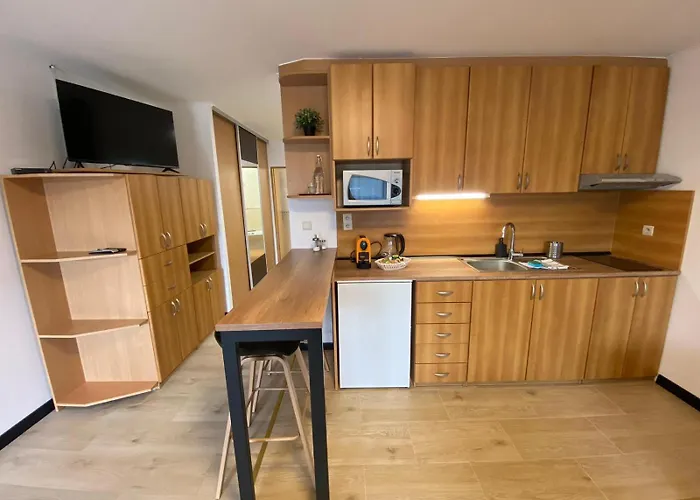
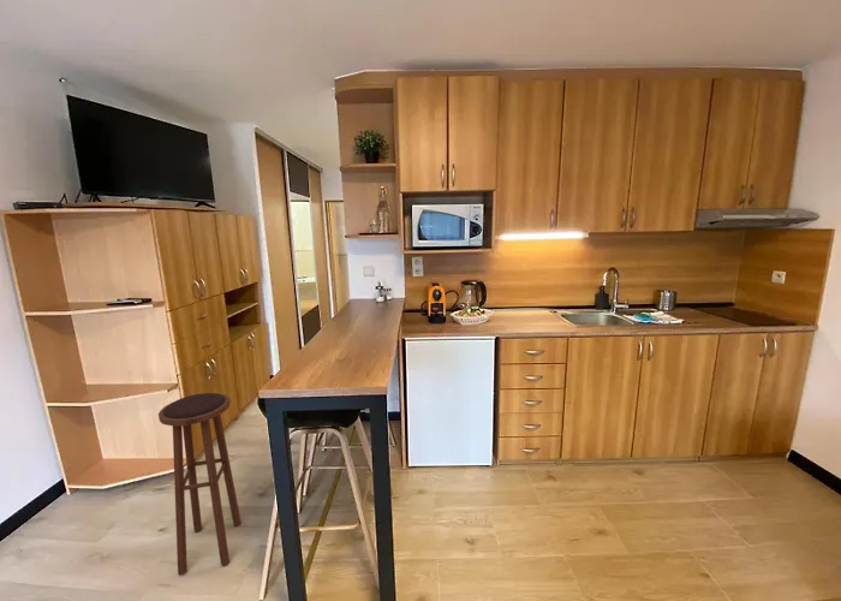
+ stool (208, 476)
